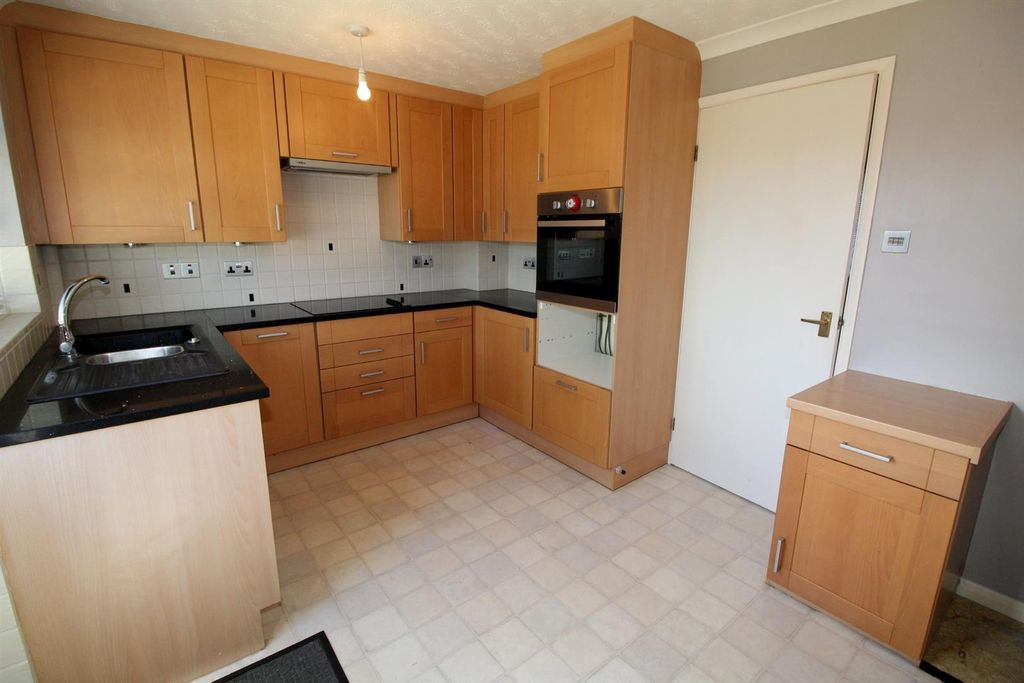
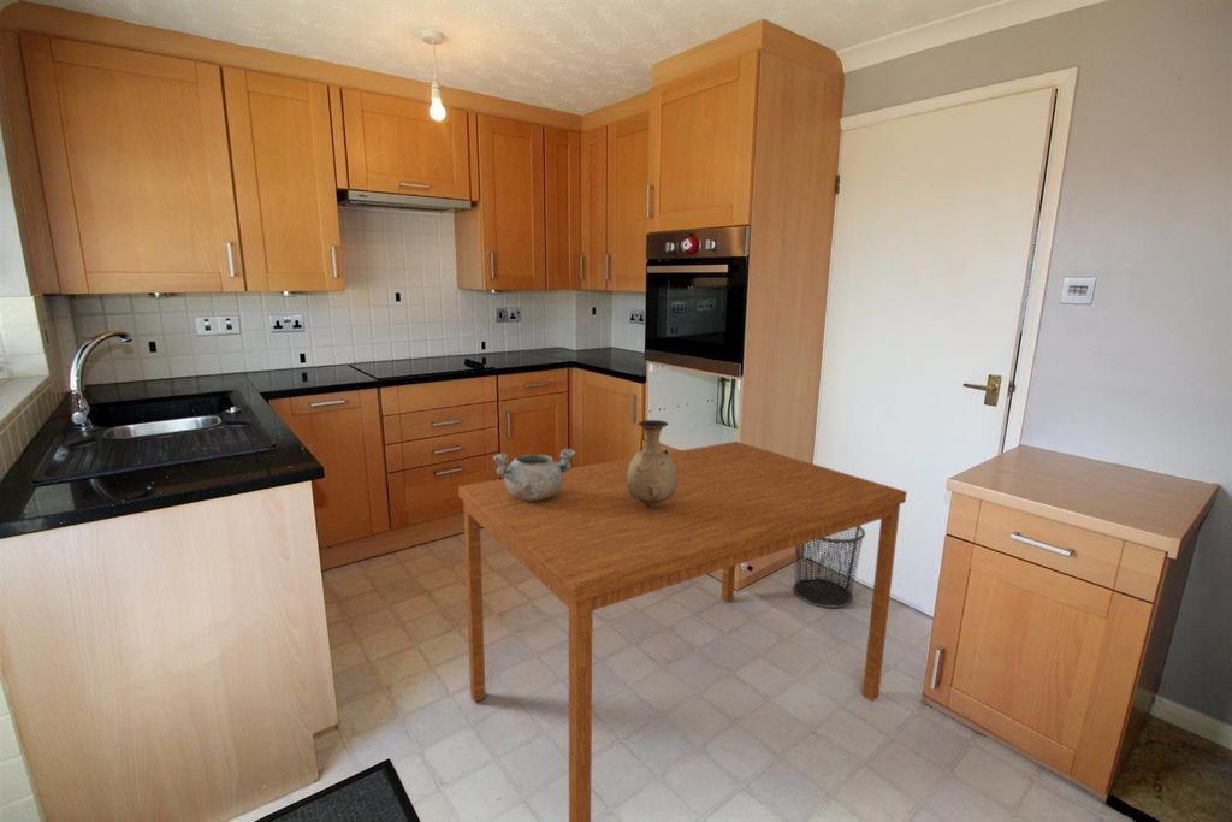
+ vase (652, 465)
+ waste bin (824, 560)
+ dining table (674, 584)
+ decorative bowl (534, 472)
